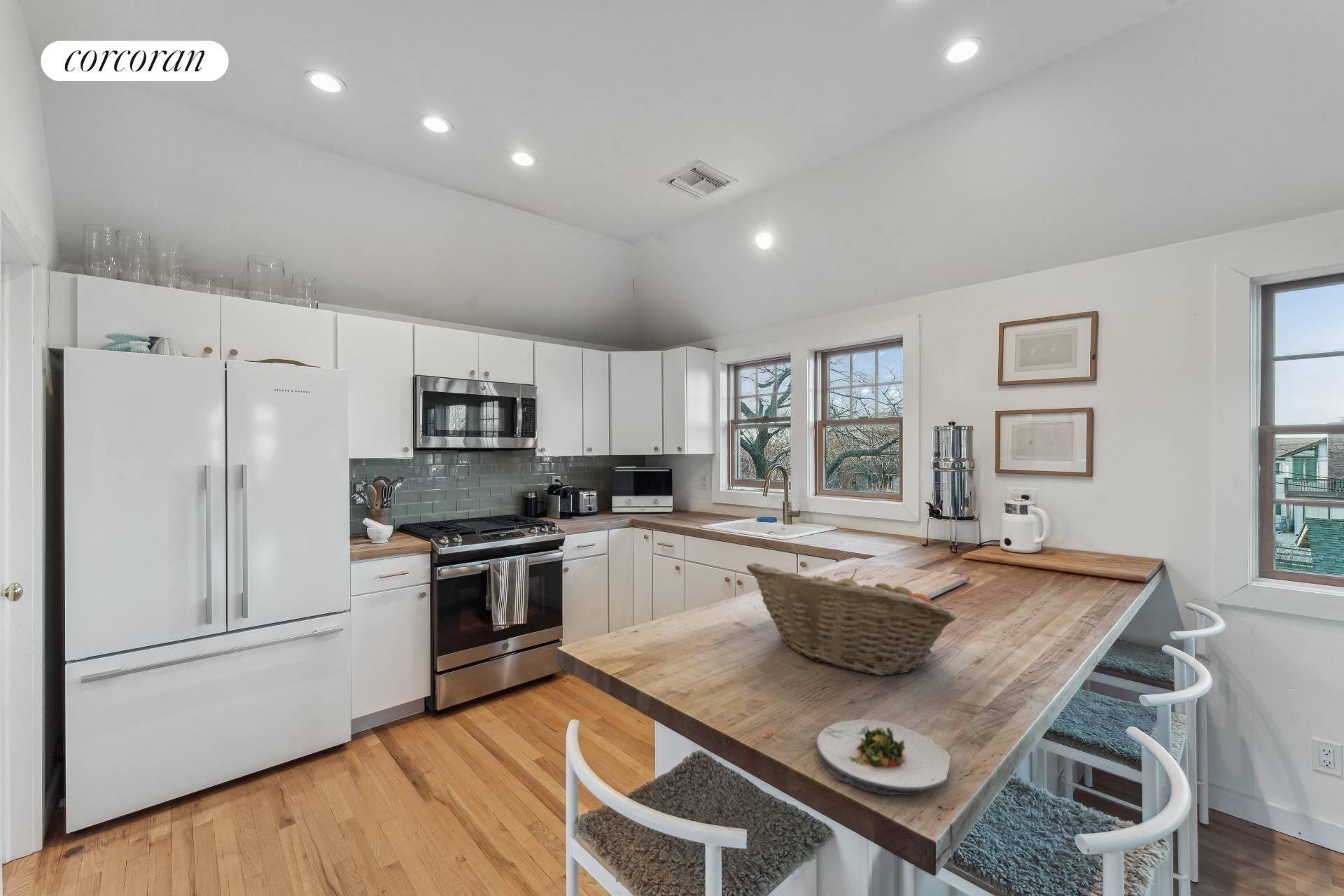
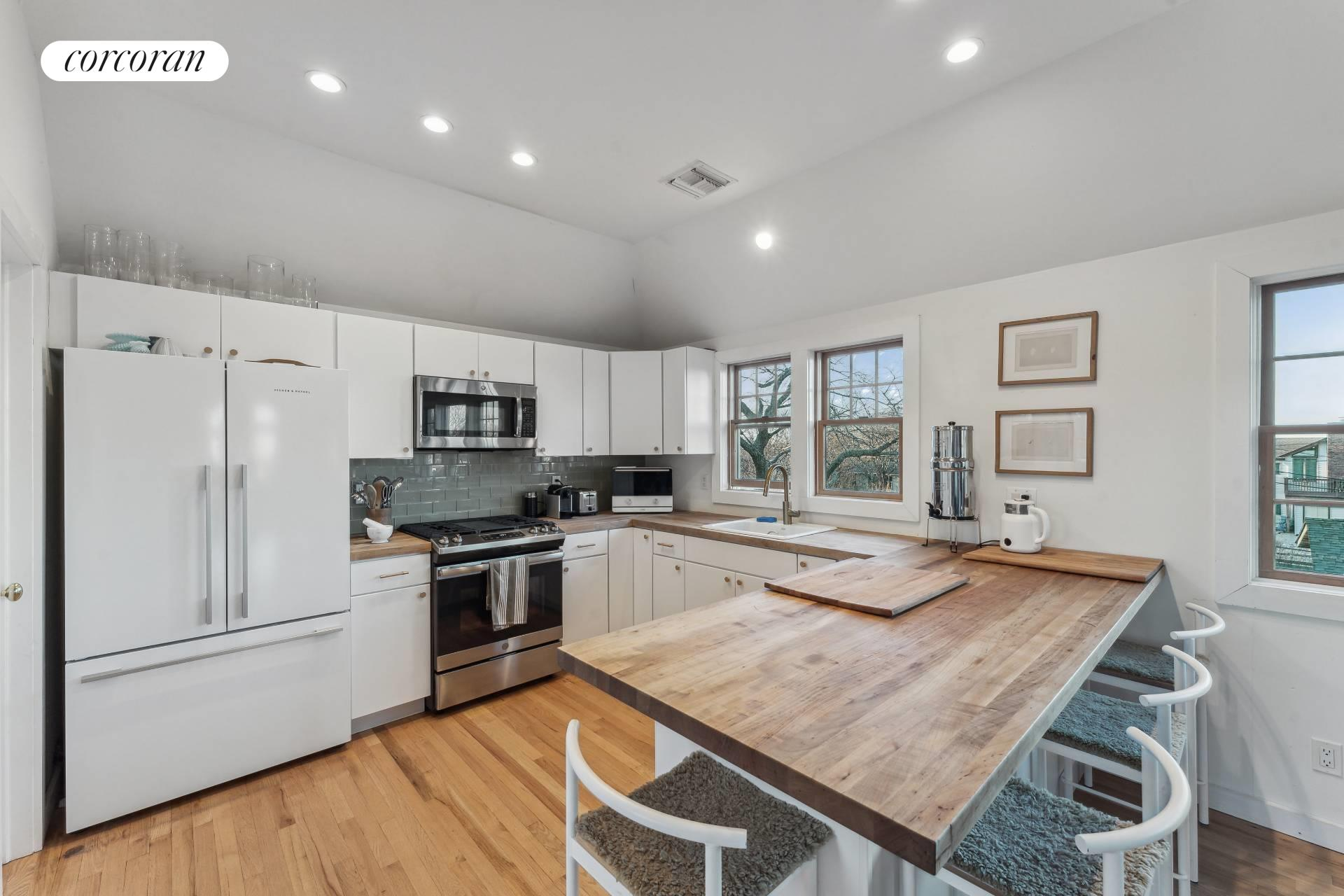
- fruit basket (843, 606)
- salad plate (880, 744)
